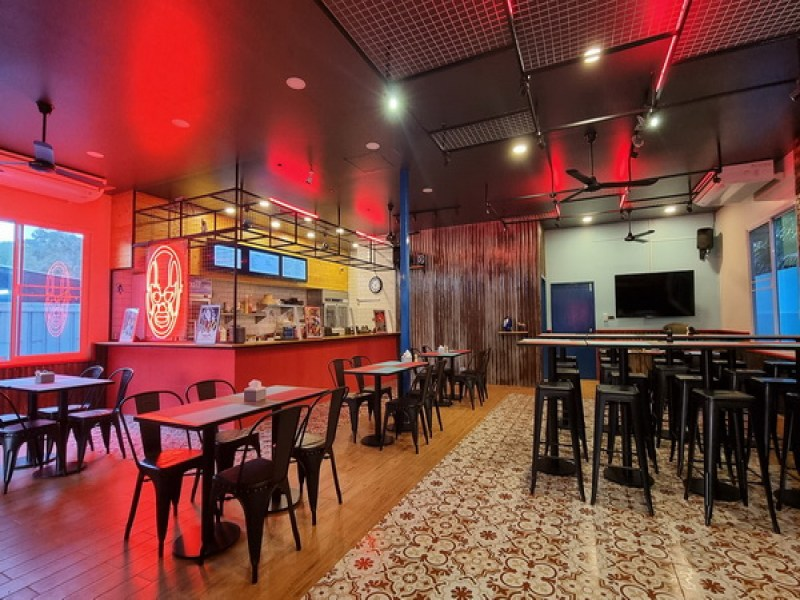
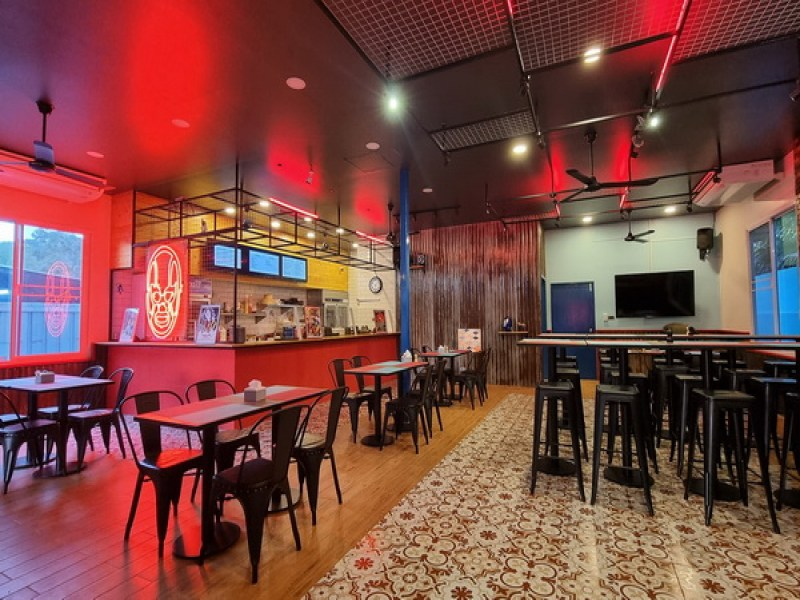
+ wall art (469, 340)
